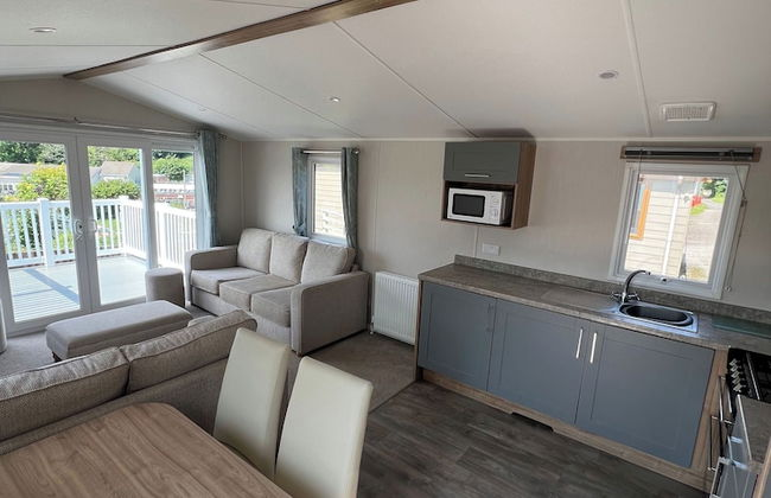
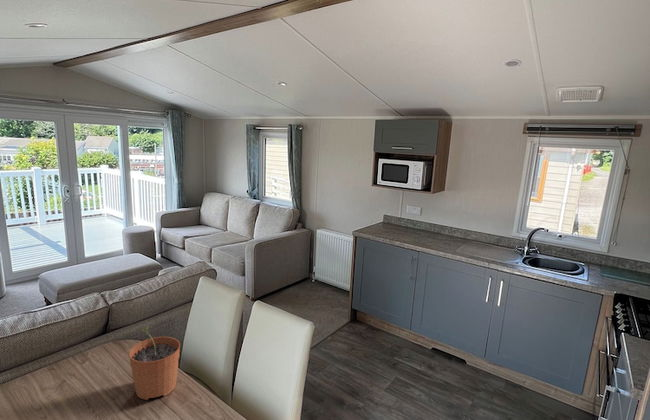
+ plant pot (155, 358)
